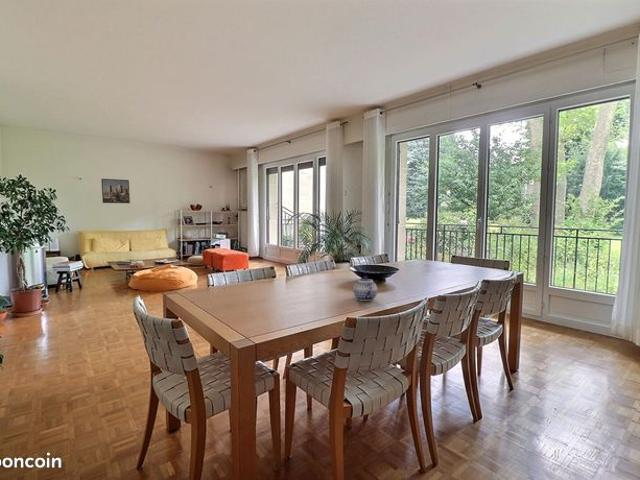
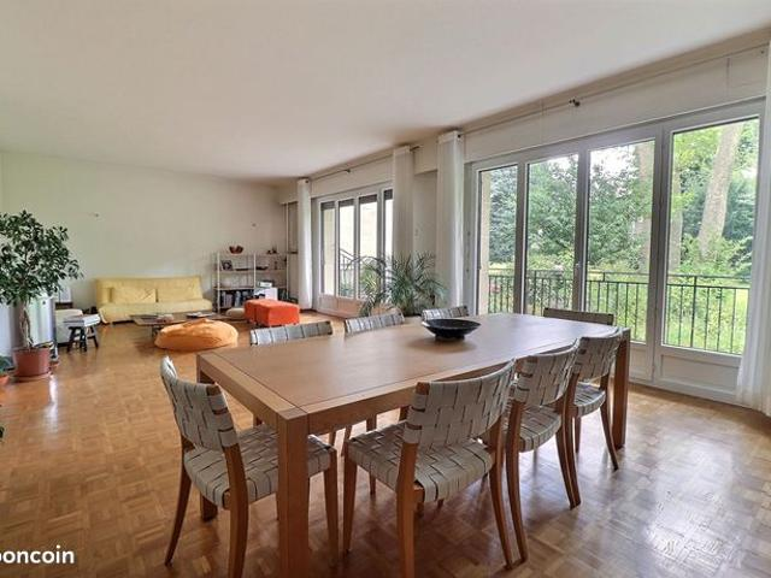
- teapot (365, 287)
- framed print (115, 191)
